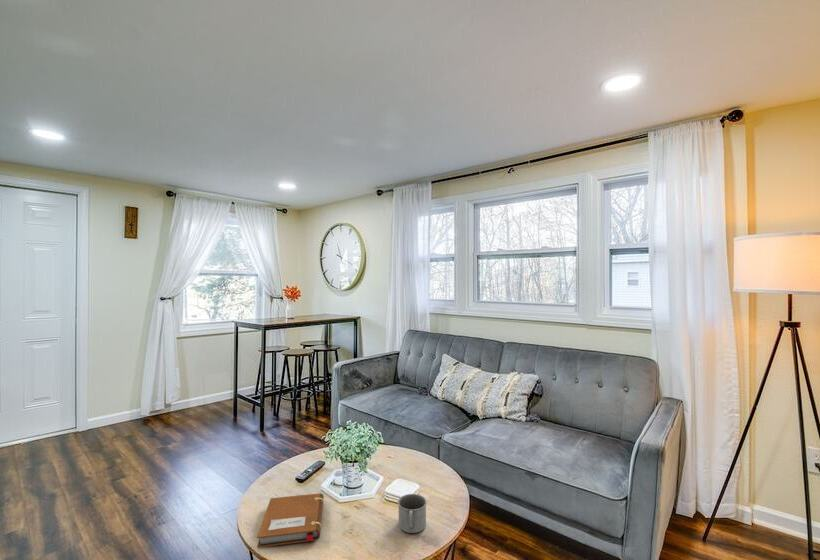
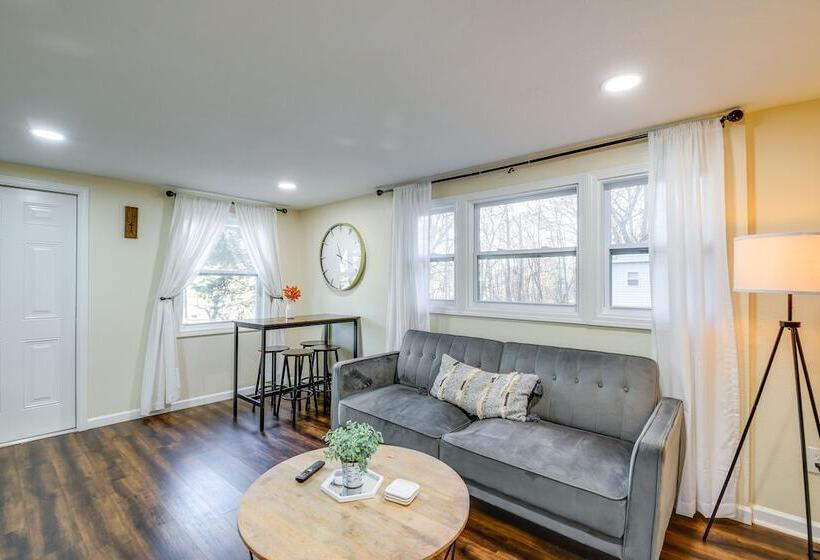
- notebook (293, 518)
- mug (412, 514)
